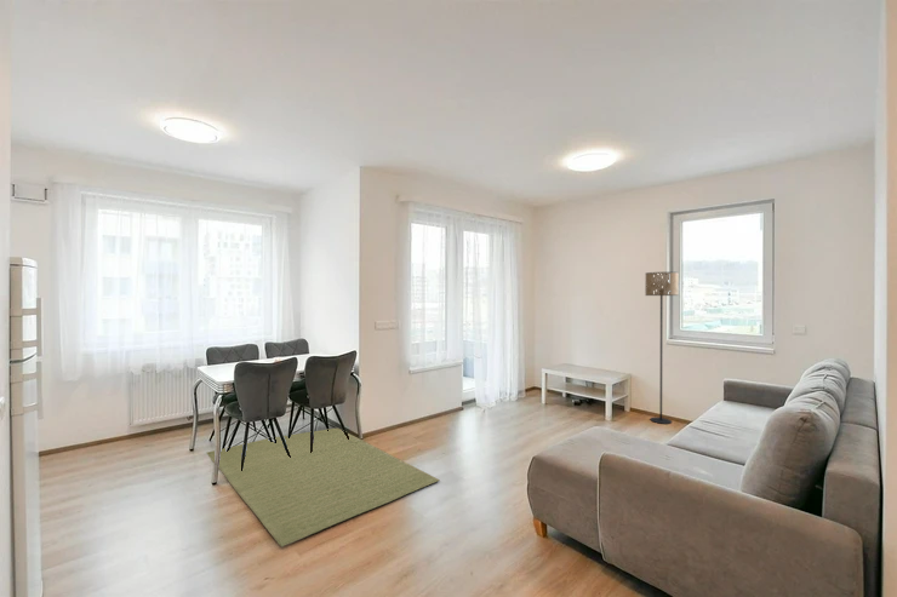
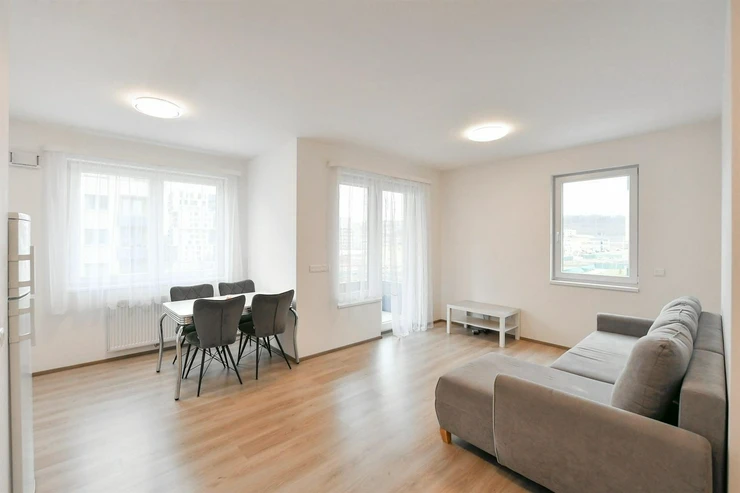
- floor lamp (661, 346)
- rug (313, 465)
